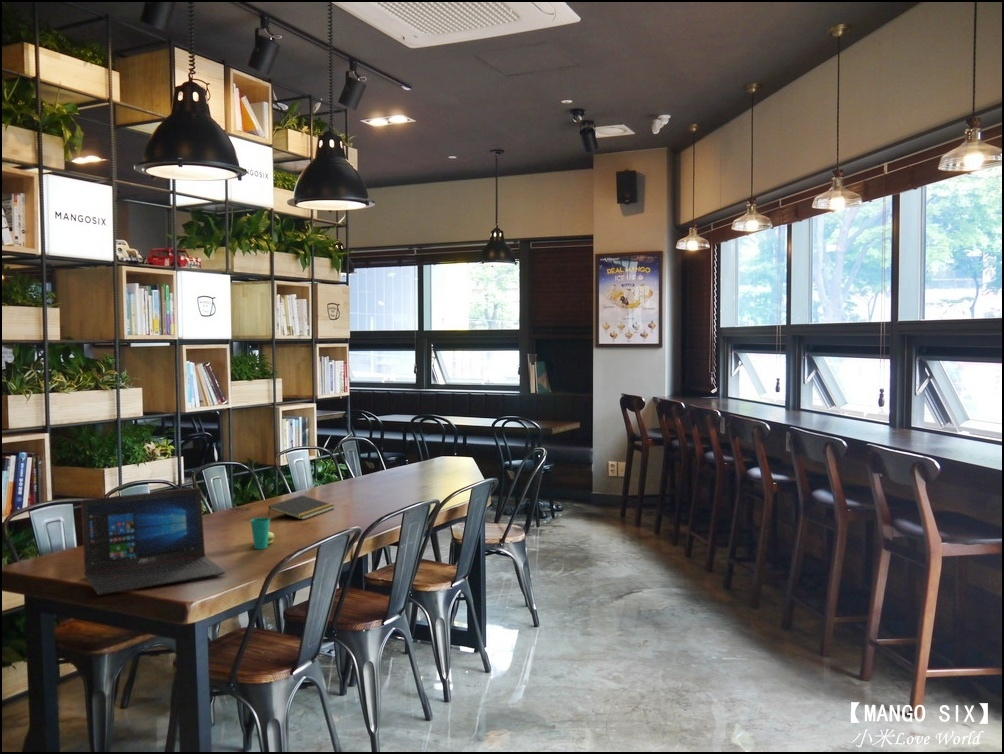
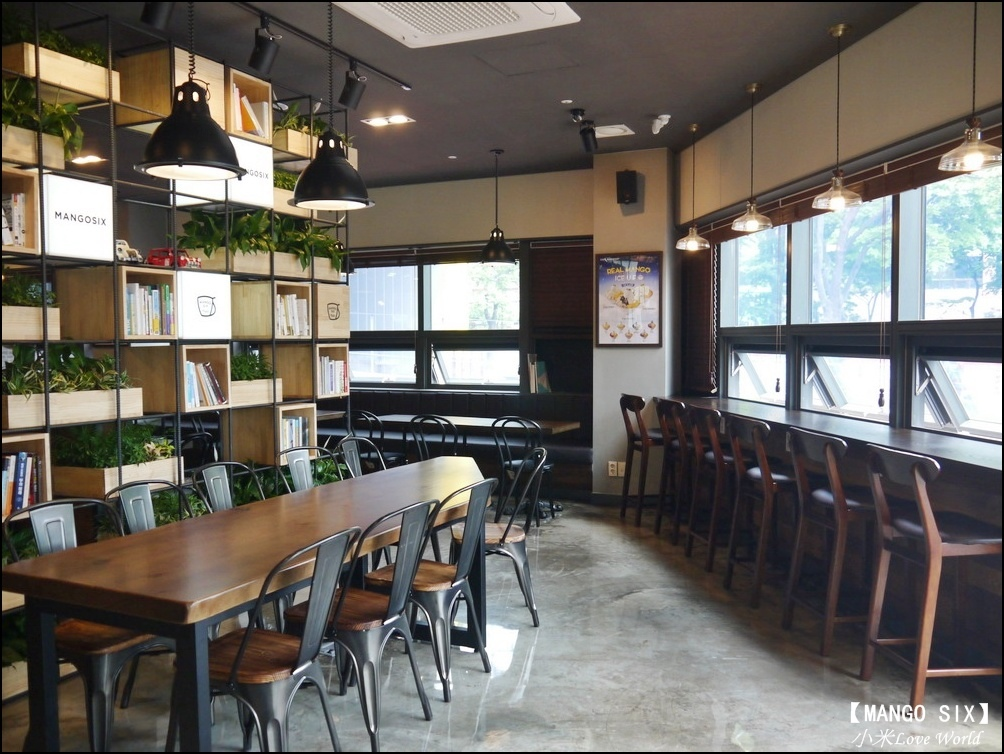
- laptop (153, 537)
- notepad (302, 506)
- cup (262, 531)
